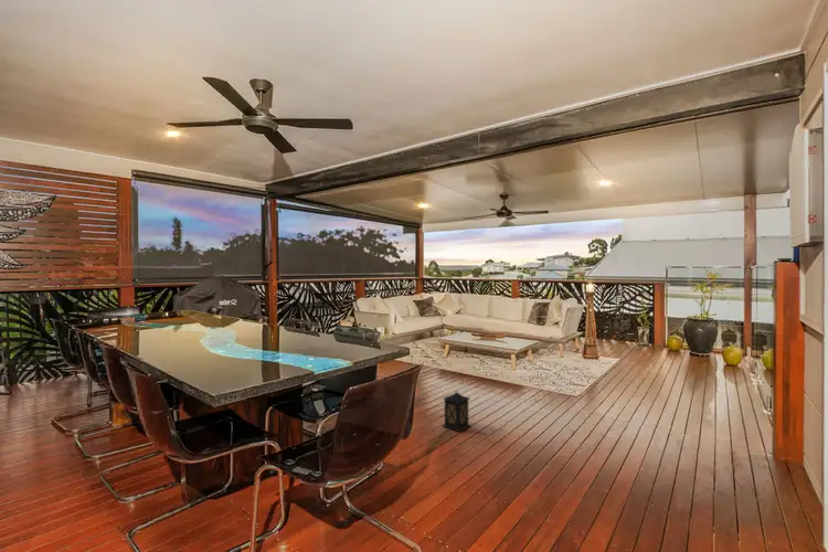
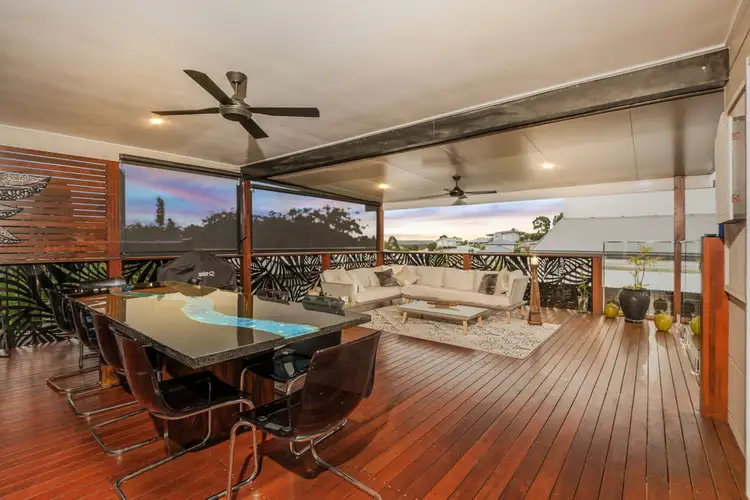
- lantern (456, 407)
